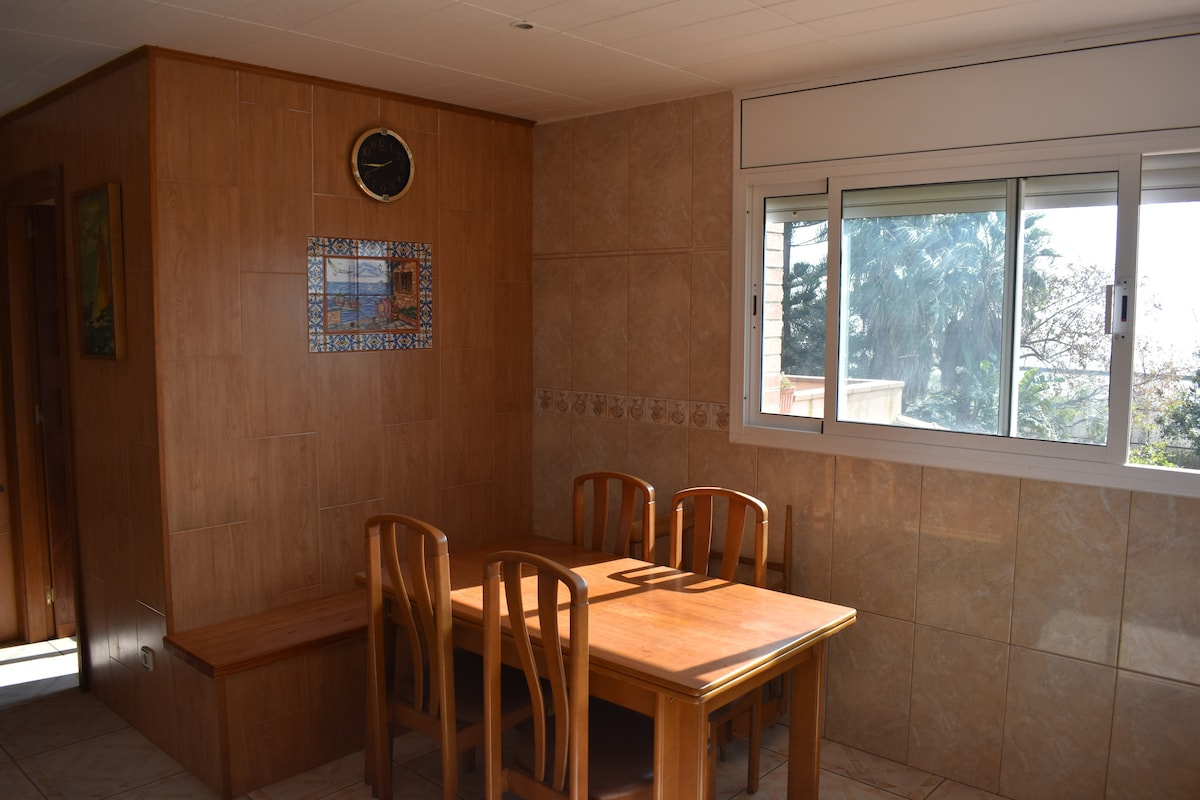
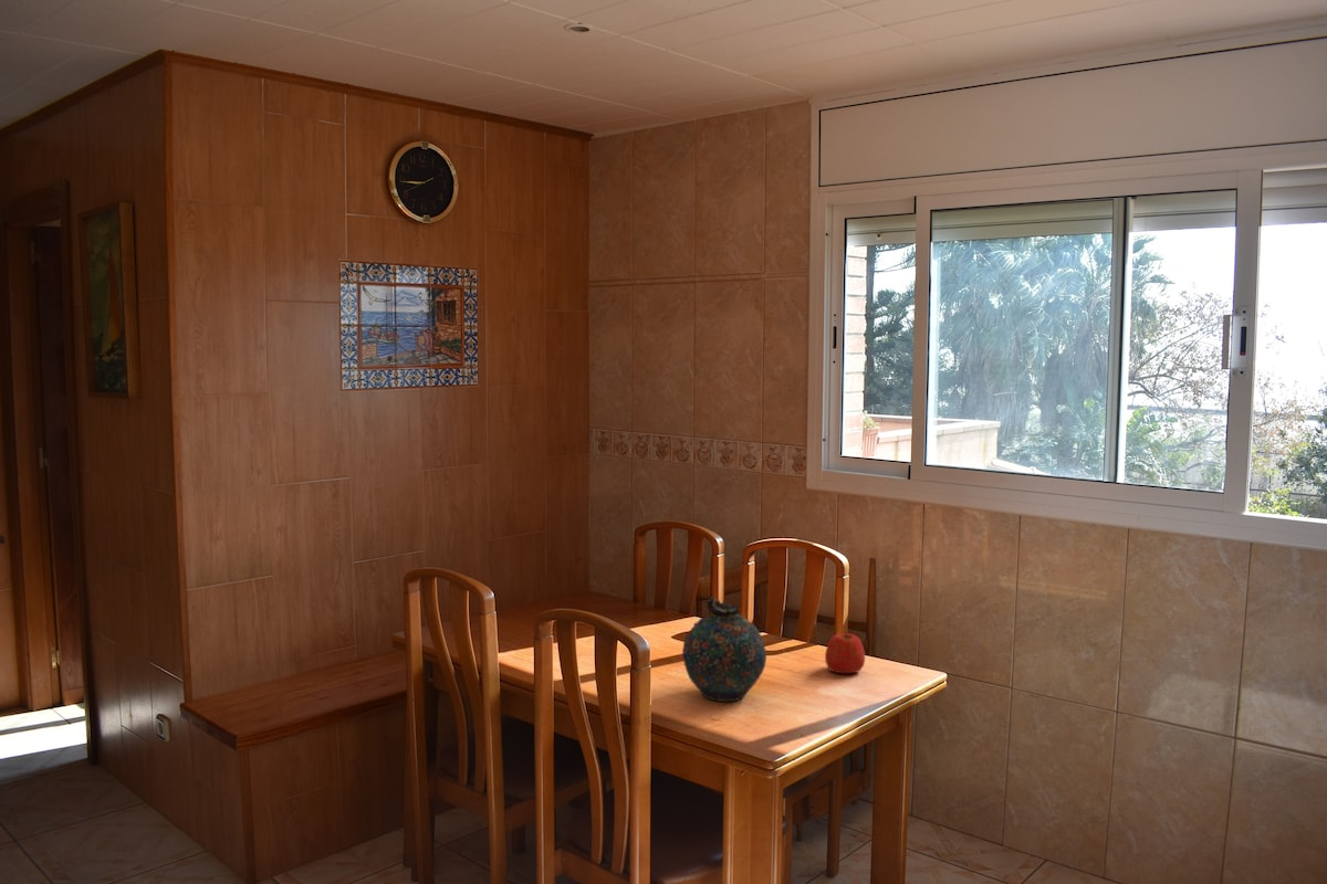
+ apple (844, 651)
+ snuff bottle (723, 646)
